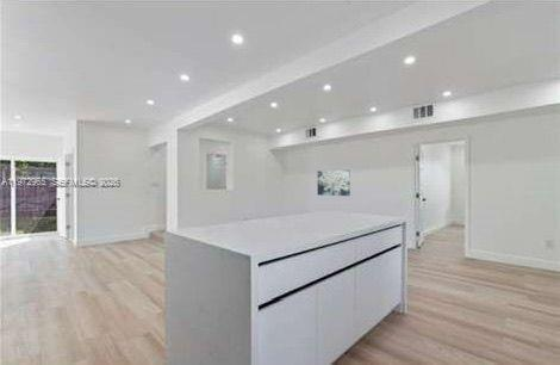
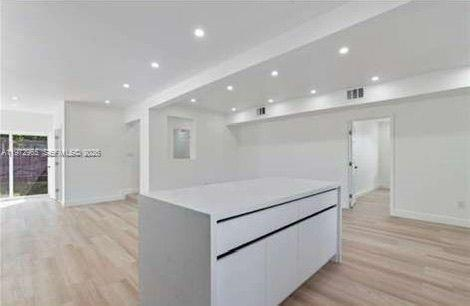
- wall art (332, 182)
